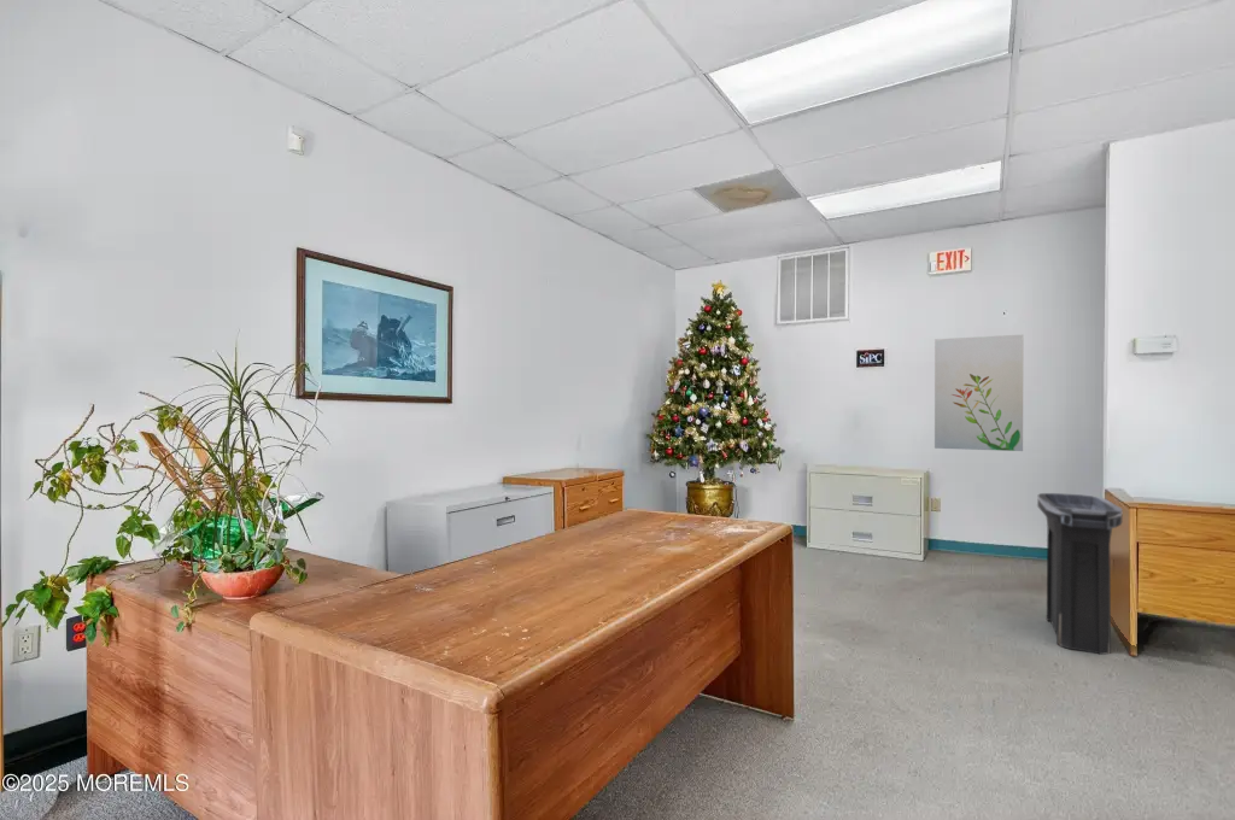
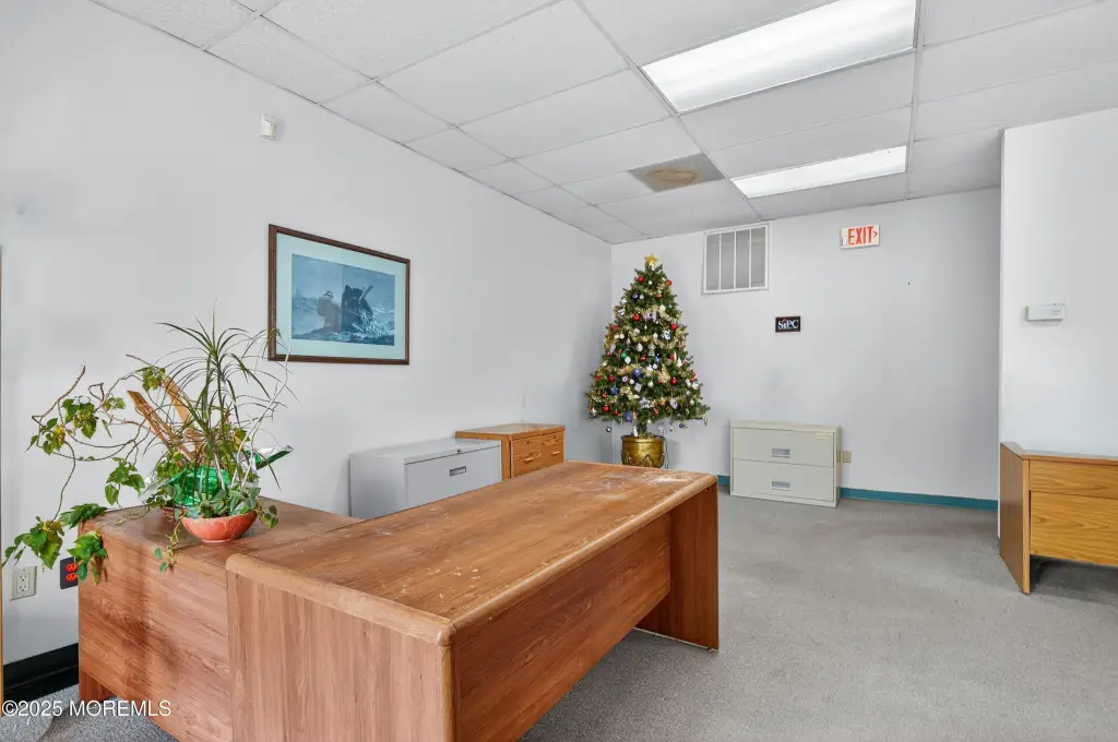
- wall art (977, 393)
- trash can (1076, 568)
